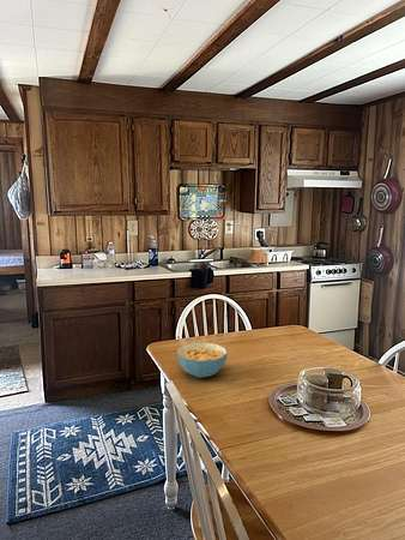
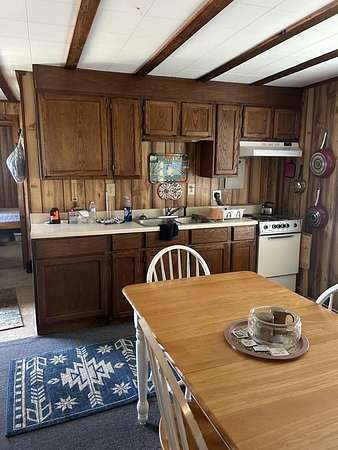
- cereal bowl (201, 362)
